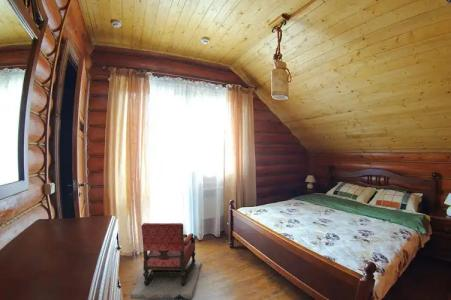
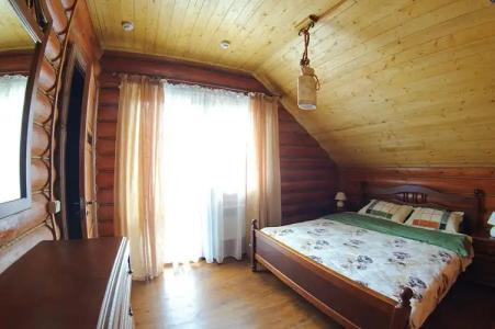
- armchair (169, 247)
